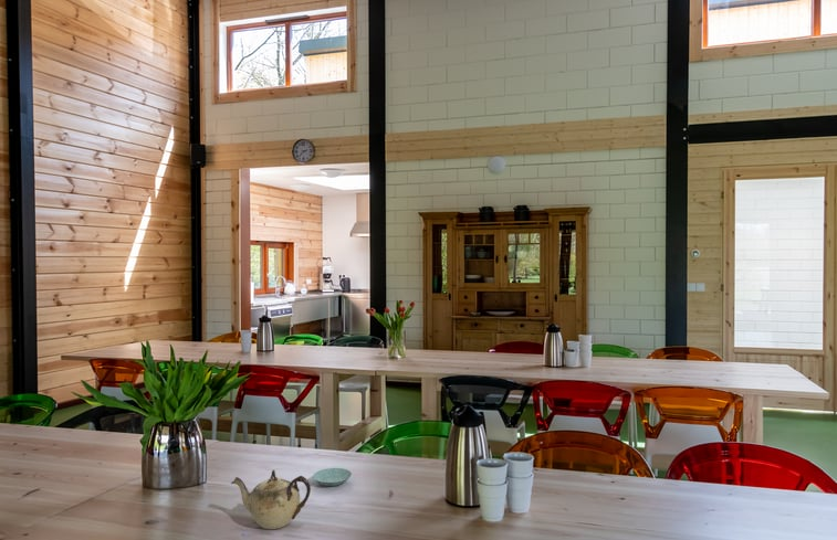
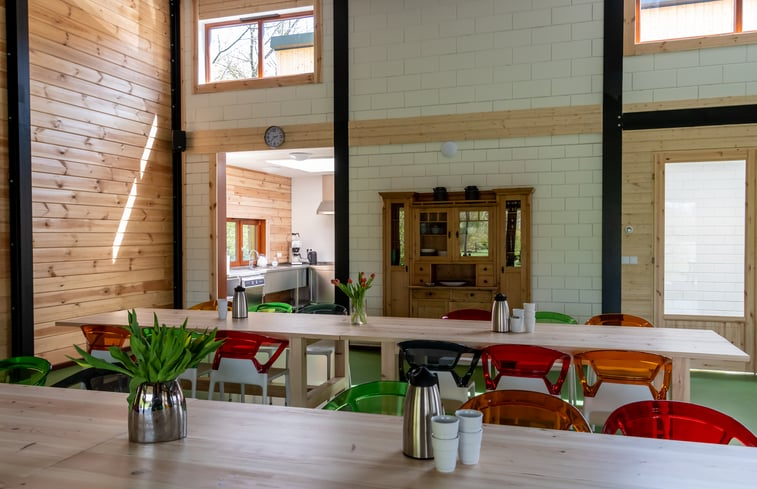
- teapot (270, 496)
- saucer (332, 478)
